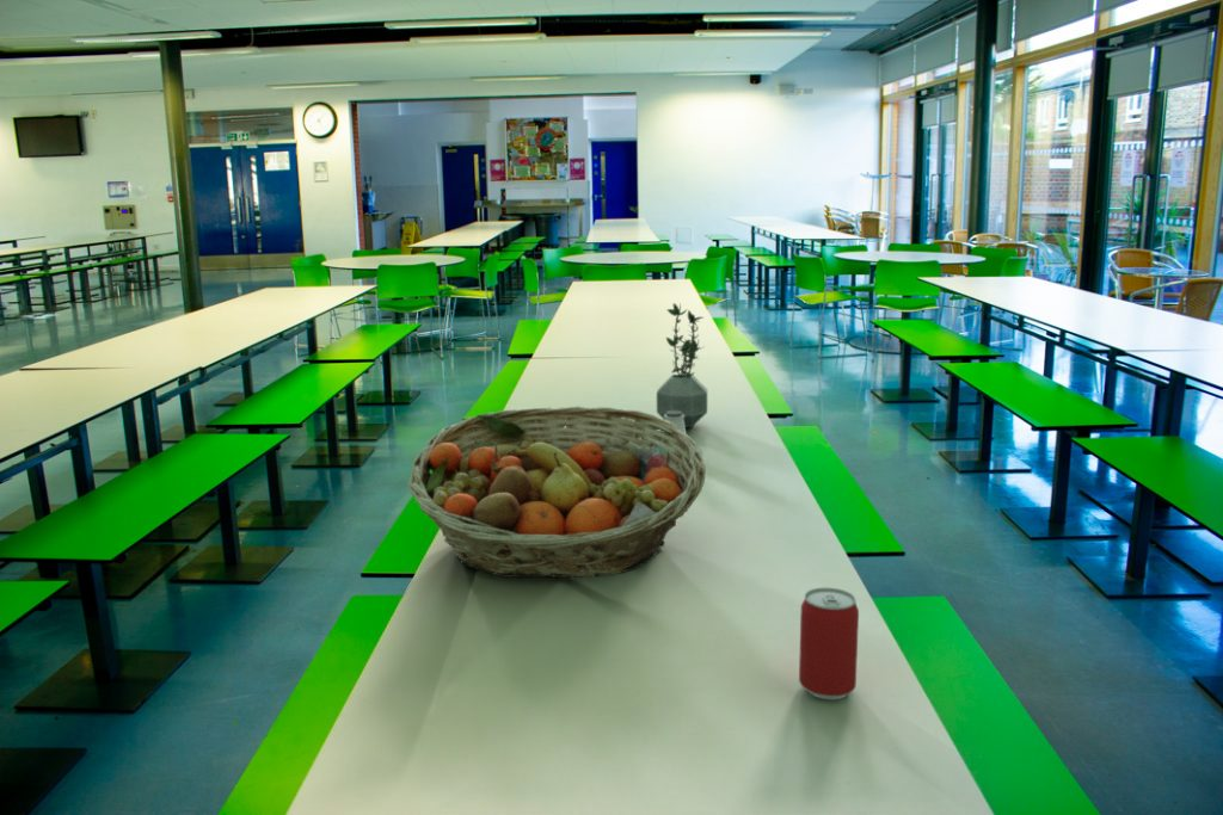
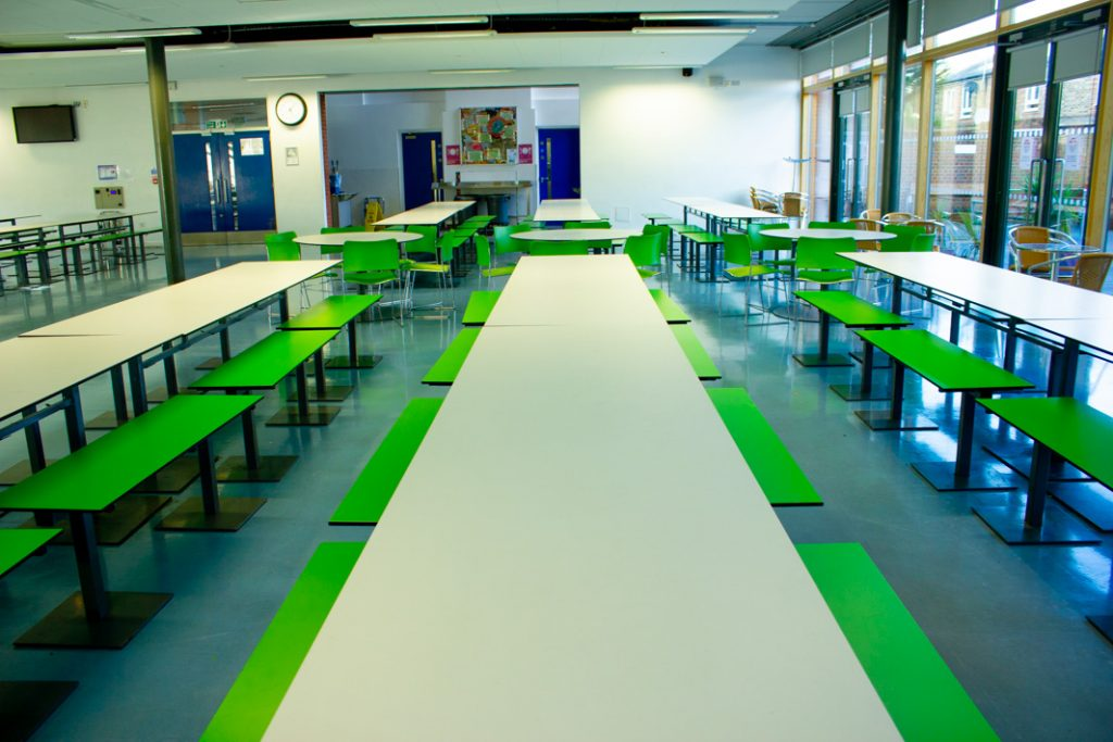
- saltshaker (678, 427)
- beer can (828, 643)
- potted plant (683, 364)
- fruit basket (558, 487)
